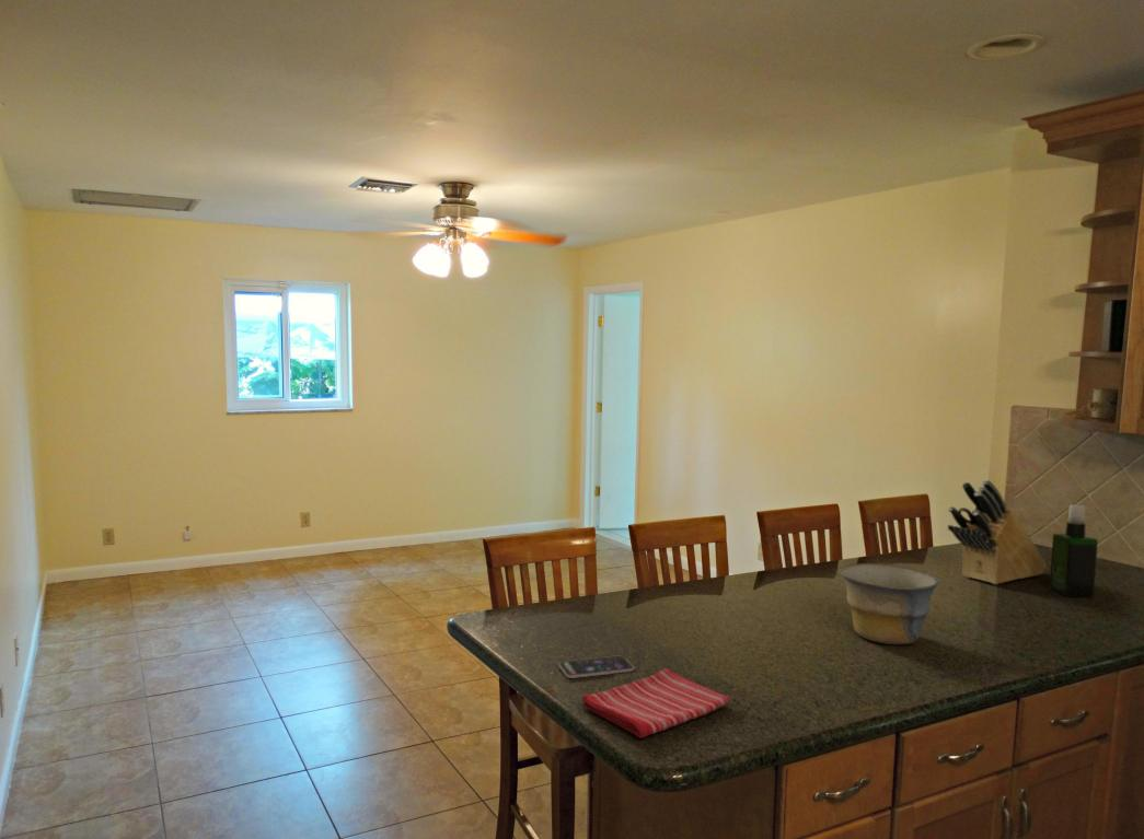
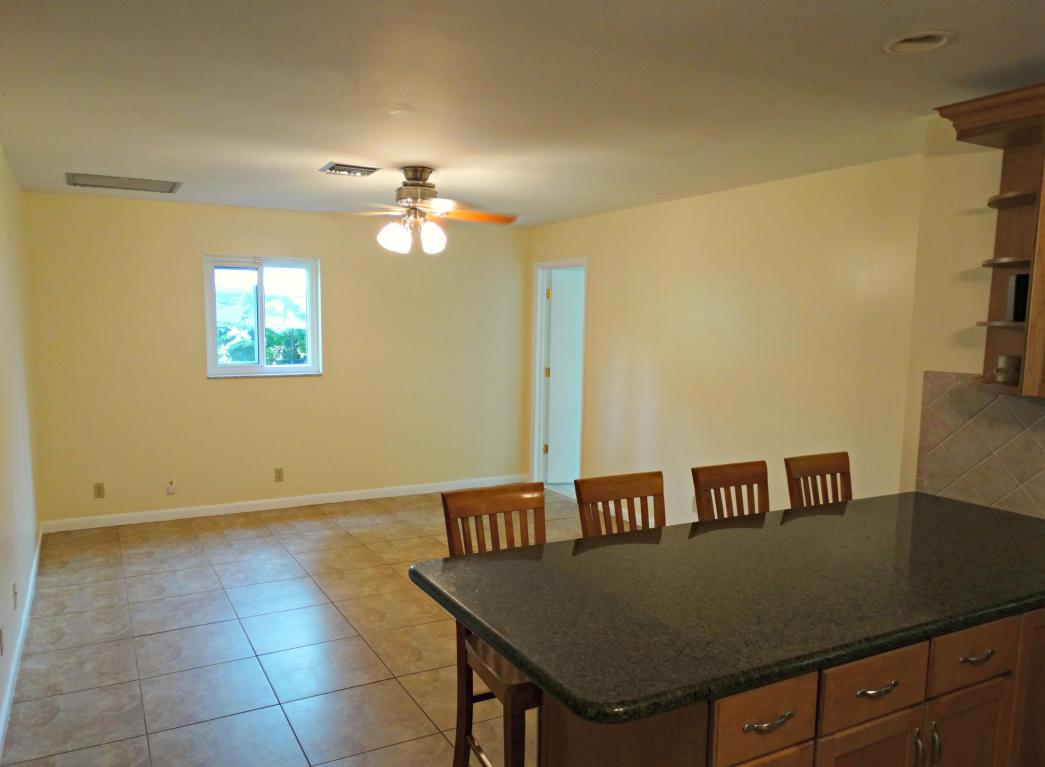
- dish towel (655, 700)
- bowl (886, 604)
- spray bottle (1074, 549)
- knife block (997, 527)
- smartphone (596, 666)
